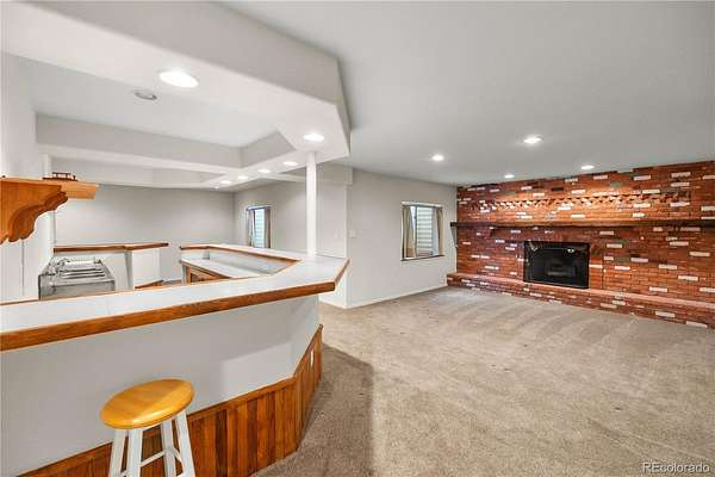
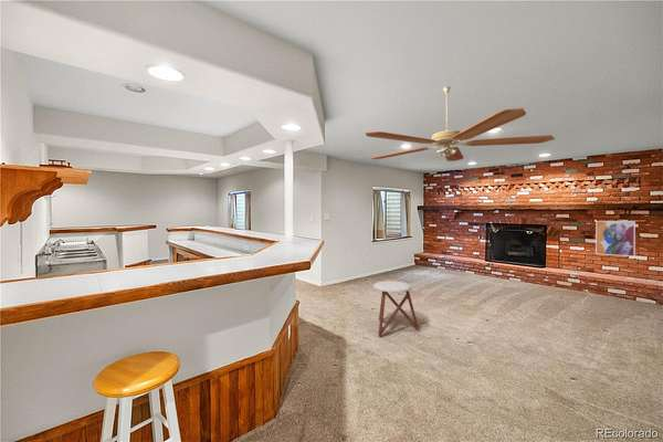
+ ceiling fan (446, 123)
+ stool (392, 302)
+ wall art (614, 238)
